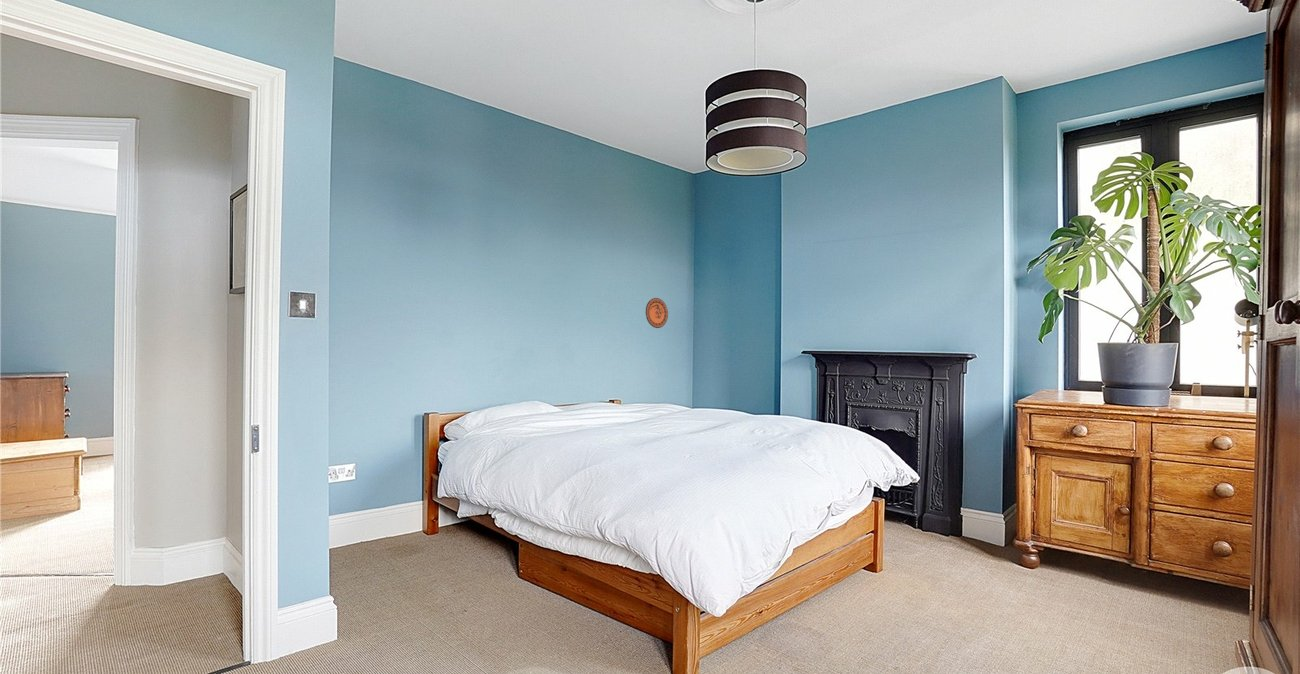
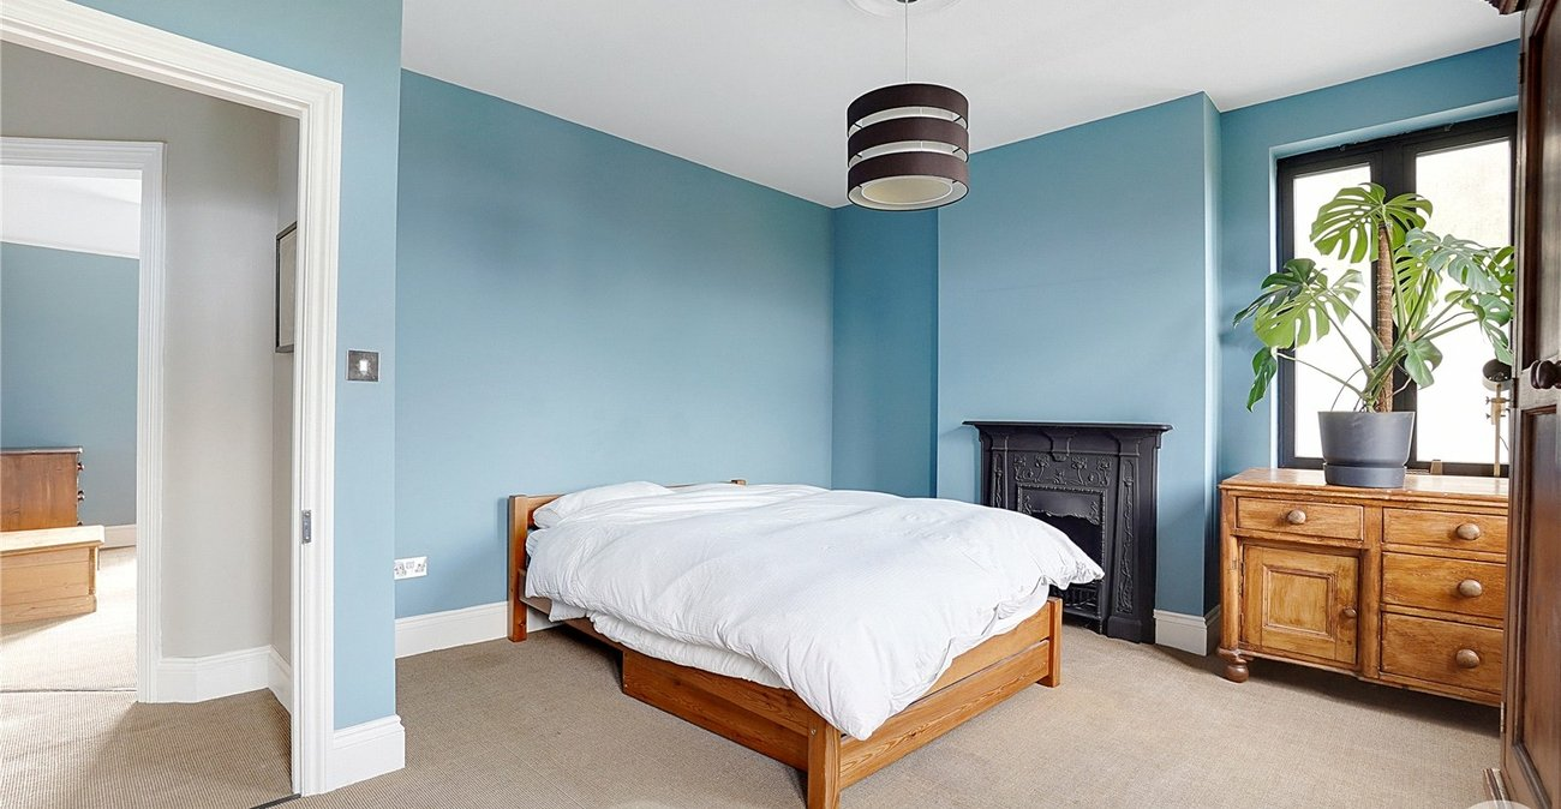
- decorative plate (656, 313)
